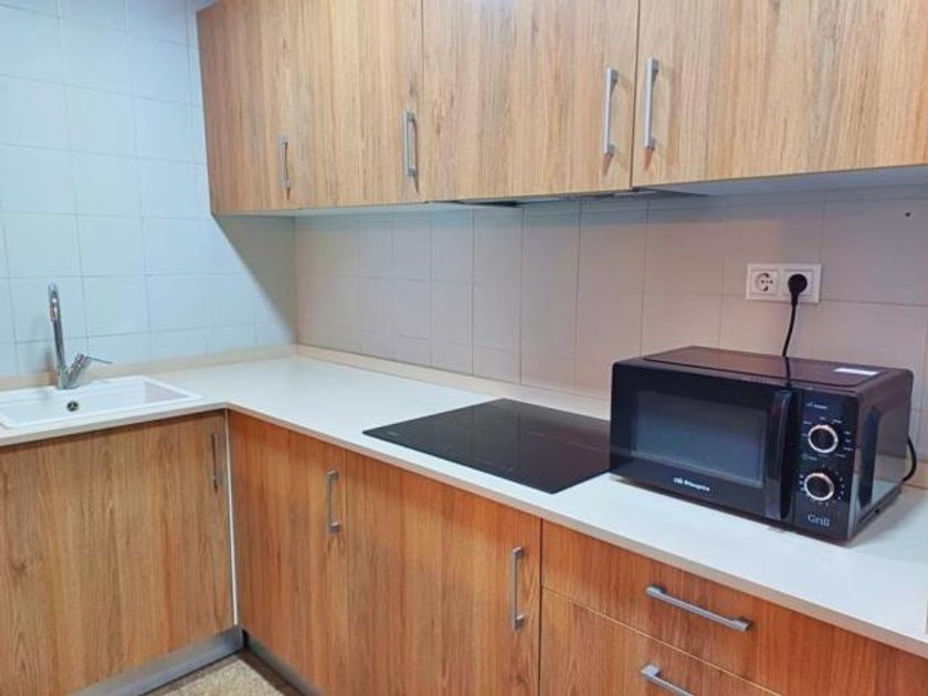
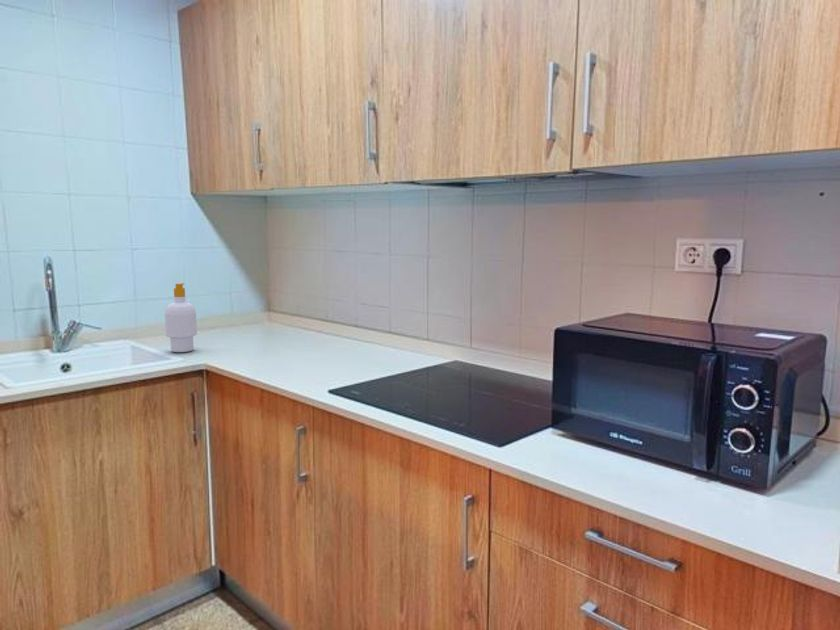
+ soap bottle (180, 317)
